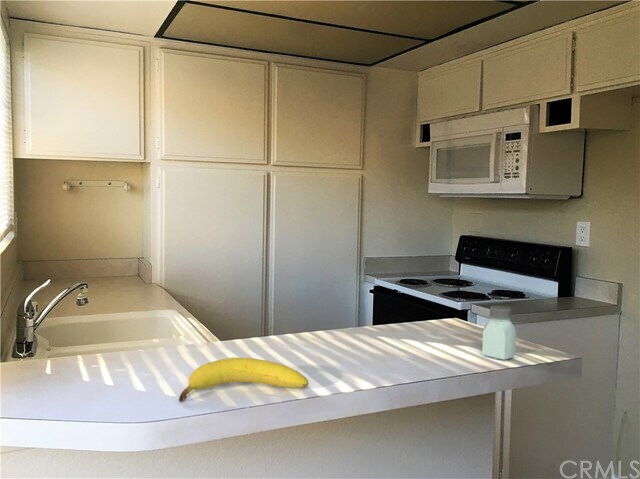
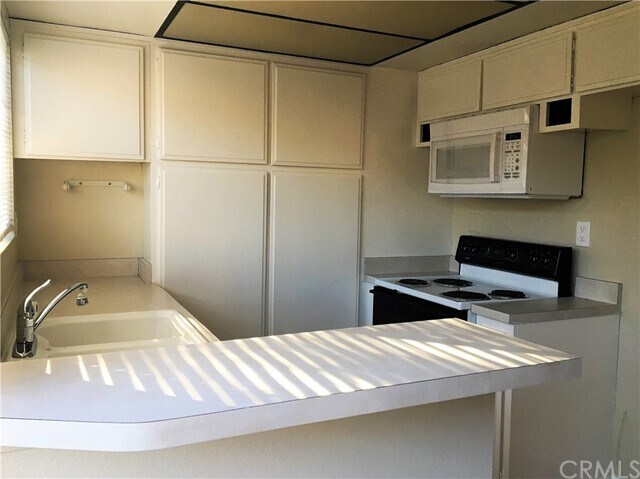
- fruit (243, 374)
- saltshaker (499, 331)
